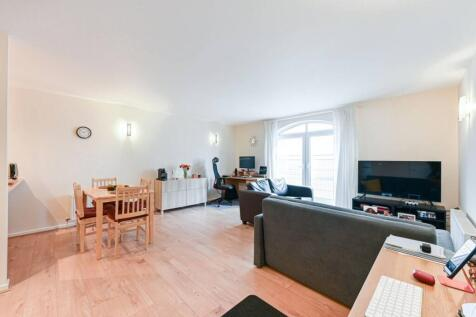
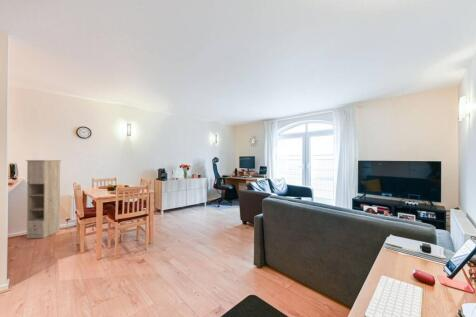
+ storage cabinet (44, 197)
